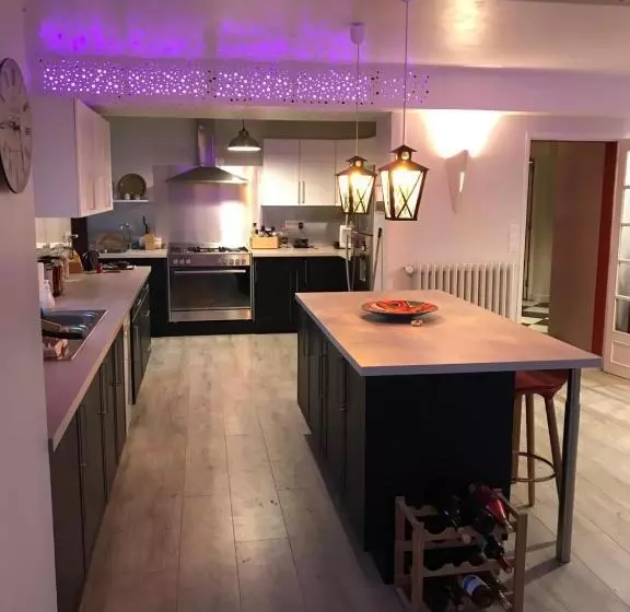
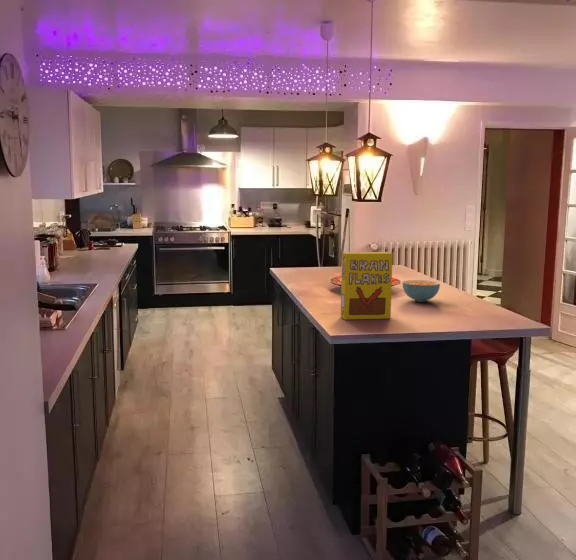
+ cereal box (366, 285)
+ cereal bowl (420, 291)
